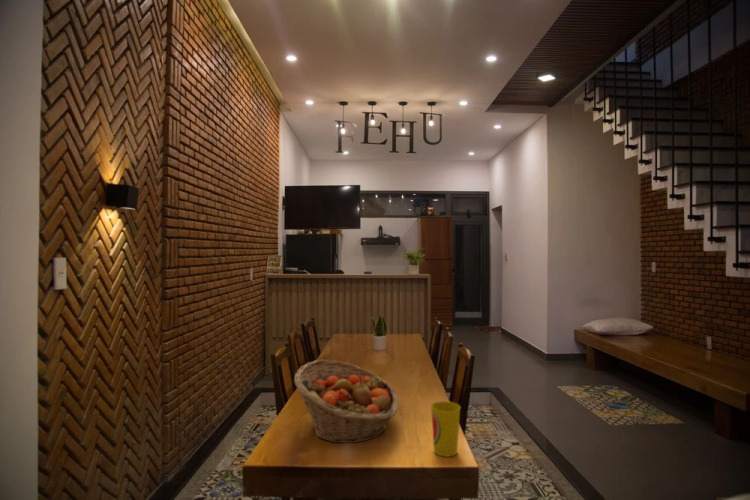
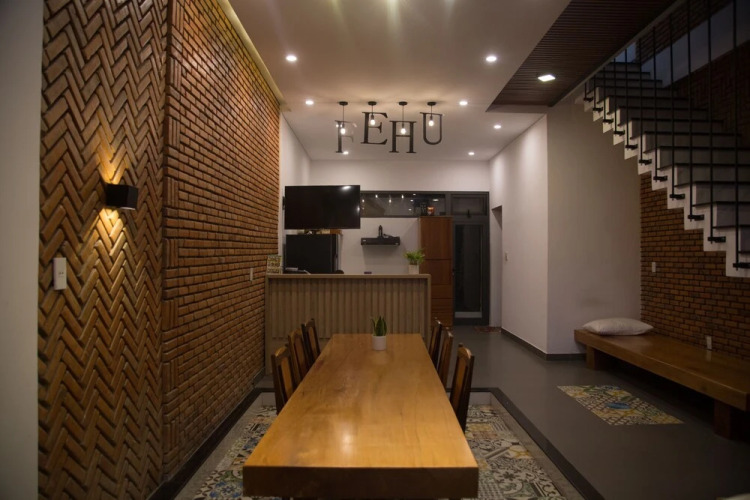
- fruit basket (347, 396)
- cup (445, 428)
